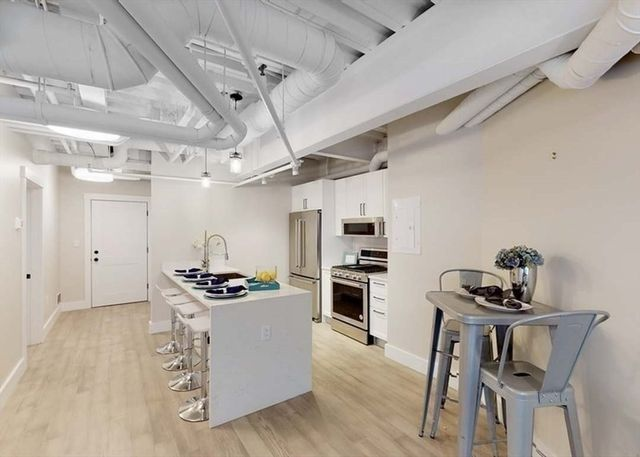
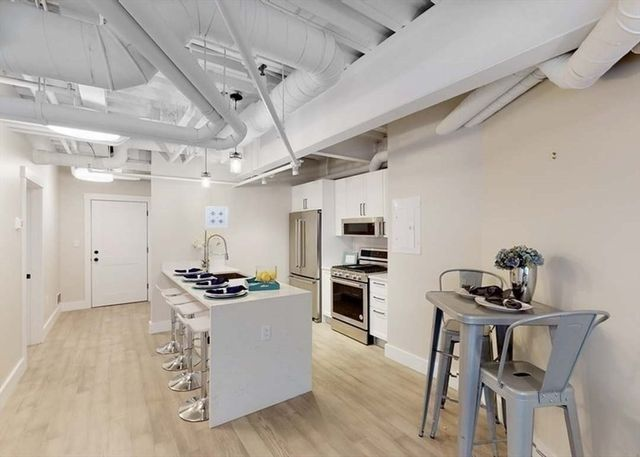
+ wall art (216, 217)
